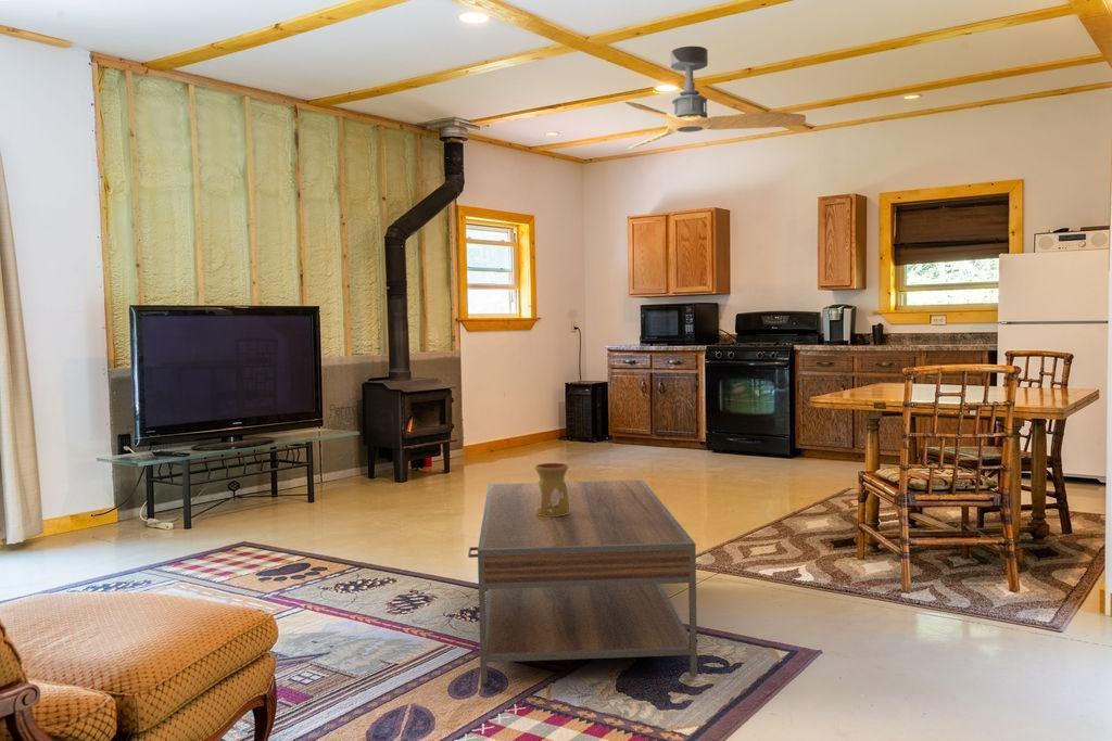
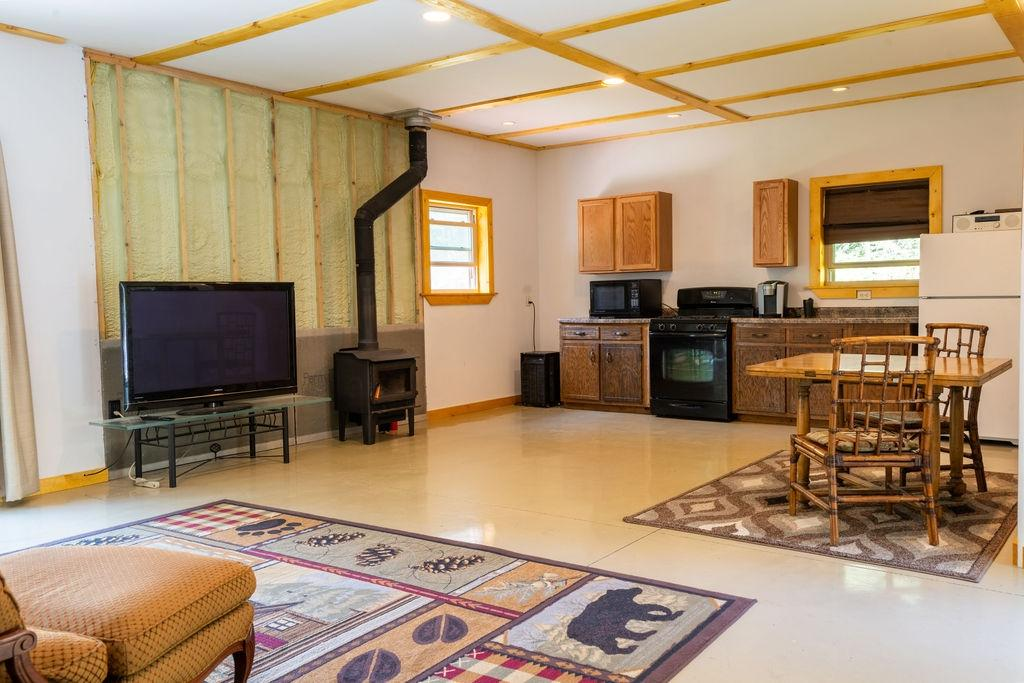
- coffee table (570, 564)
- oil burner (552, 488)
- ceiling fan (706, 98)
